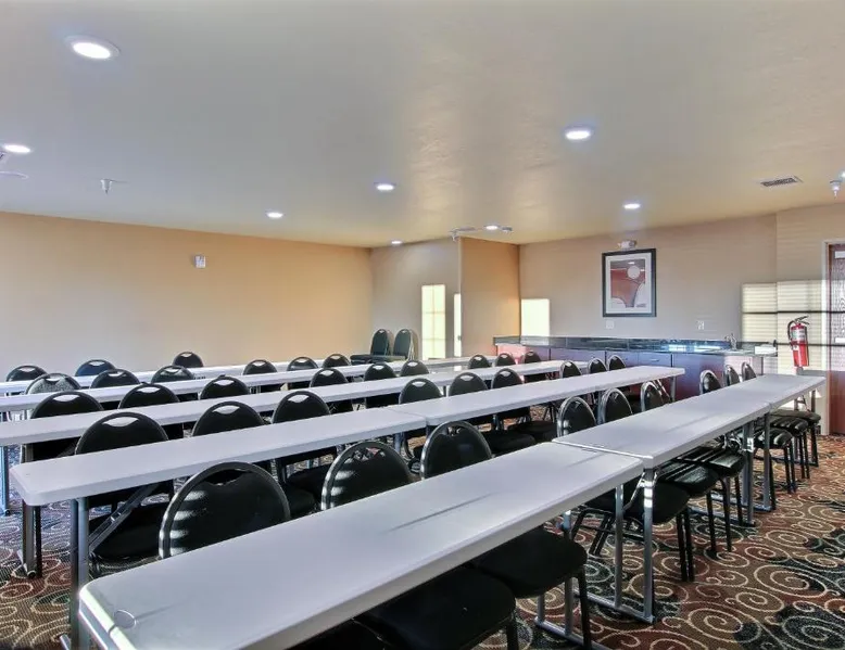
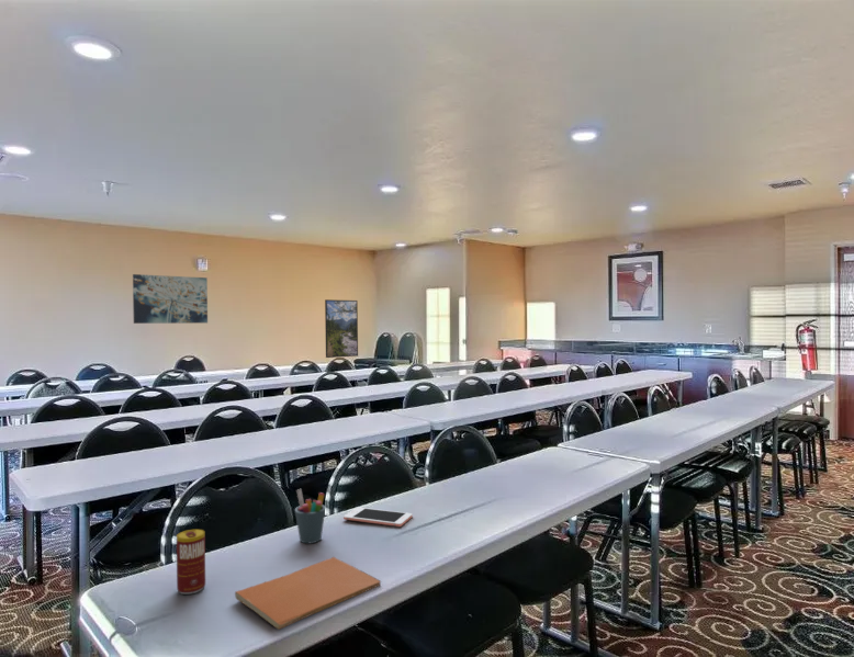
+ cell phone (378, 516)
+ book (310, 588)
+ pen holder (311, 514)
+ wall art (171, 299)
+ beverage can (191, 560)
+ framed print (341, 328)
